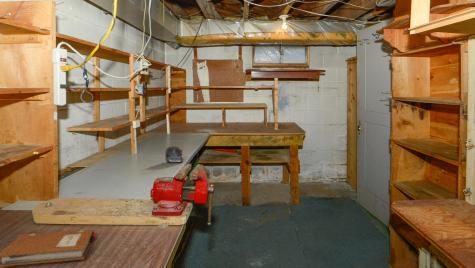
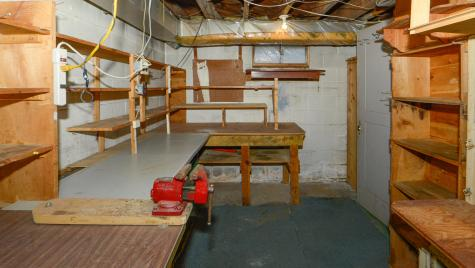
- tape measure (174, 154)
- notebook (53, 245)
